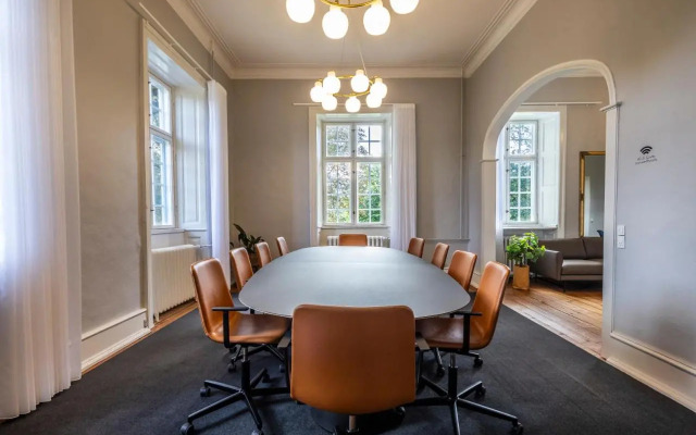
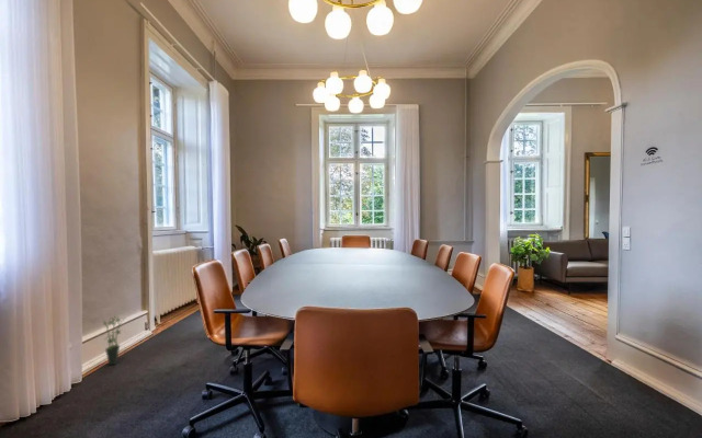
+ potted plant (115, 339)
